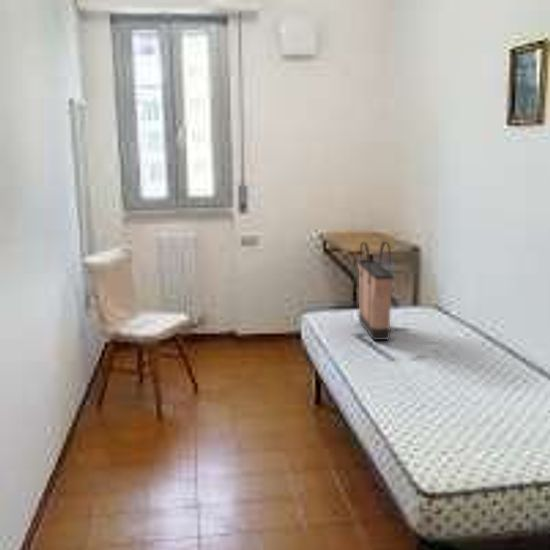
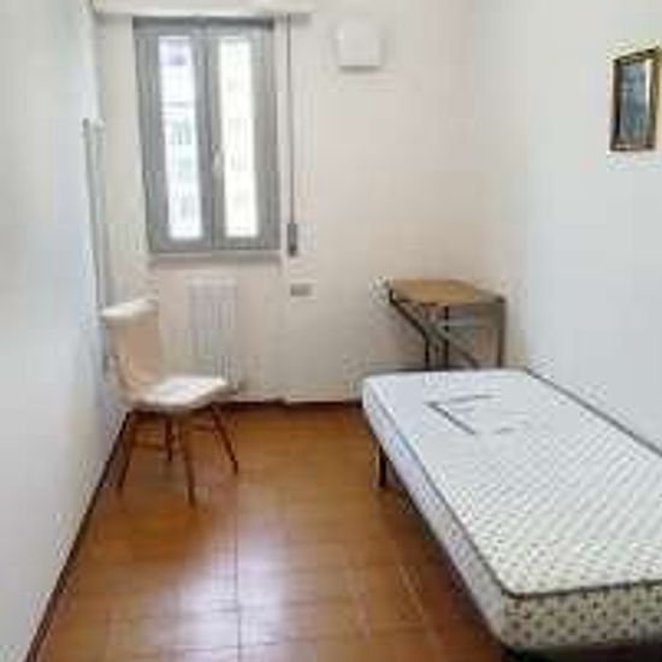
- shopping bag (374, 287)
